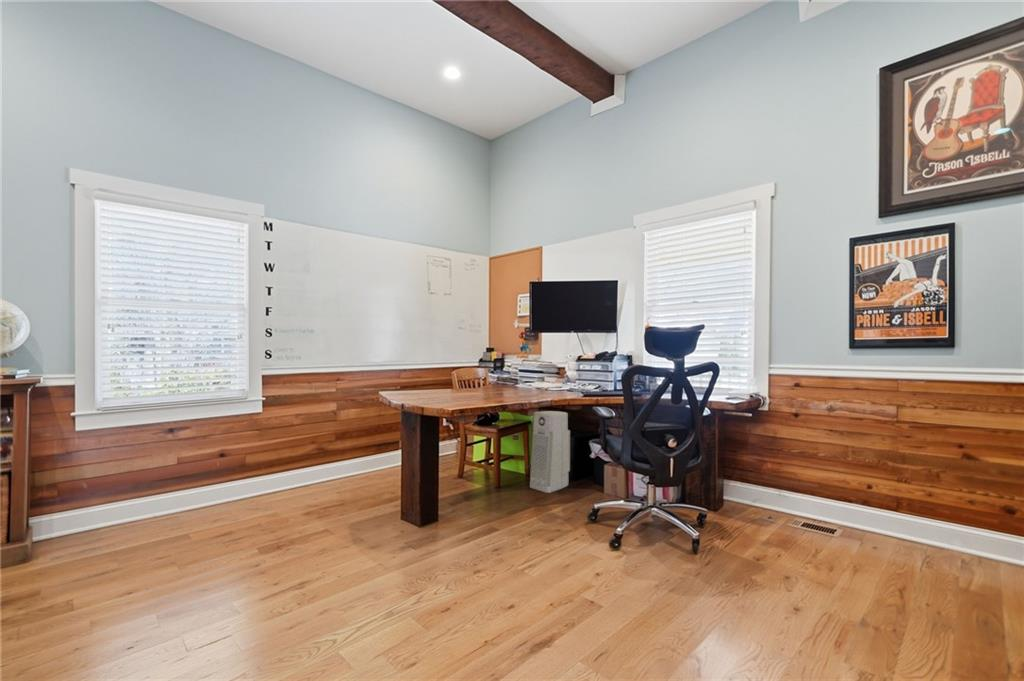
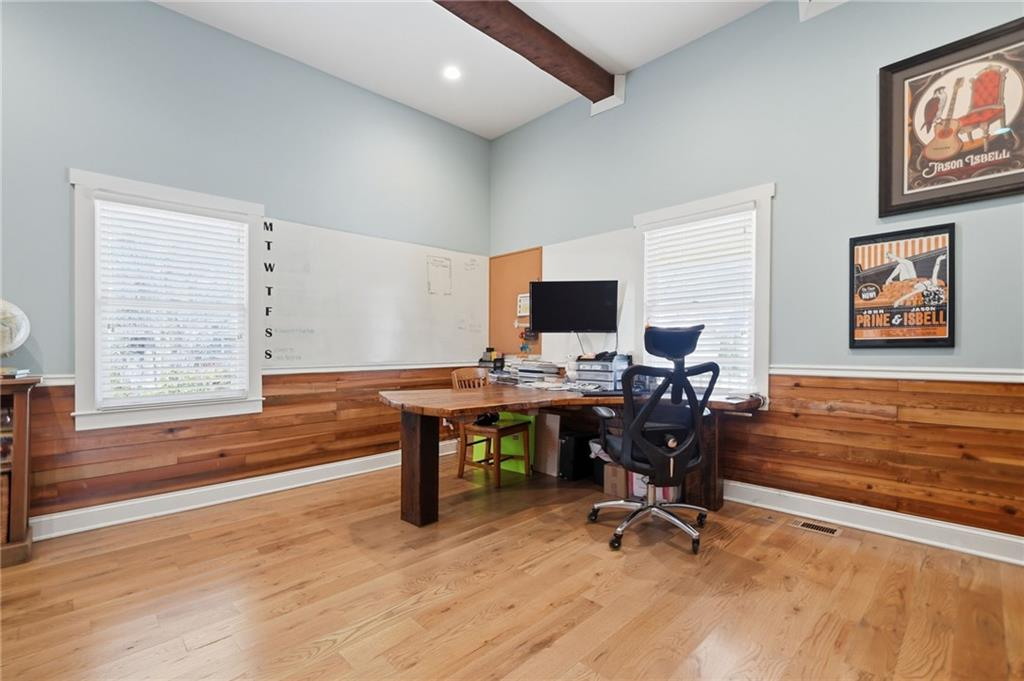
- air purifier (551, 448)
